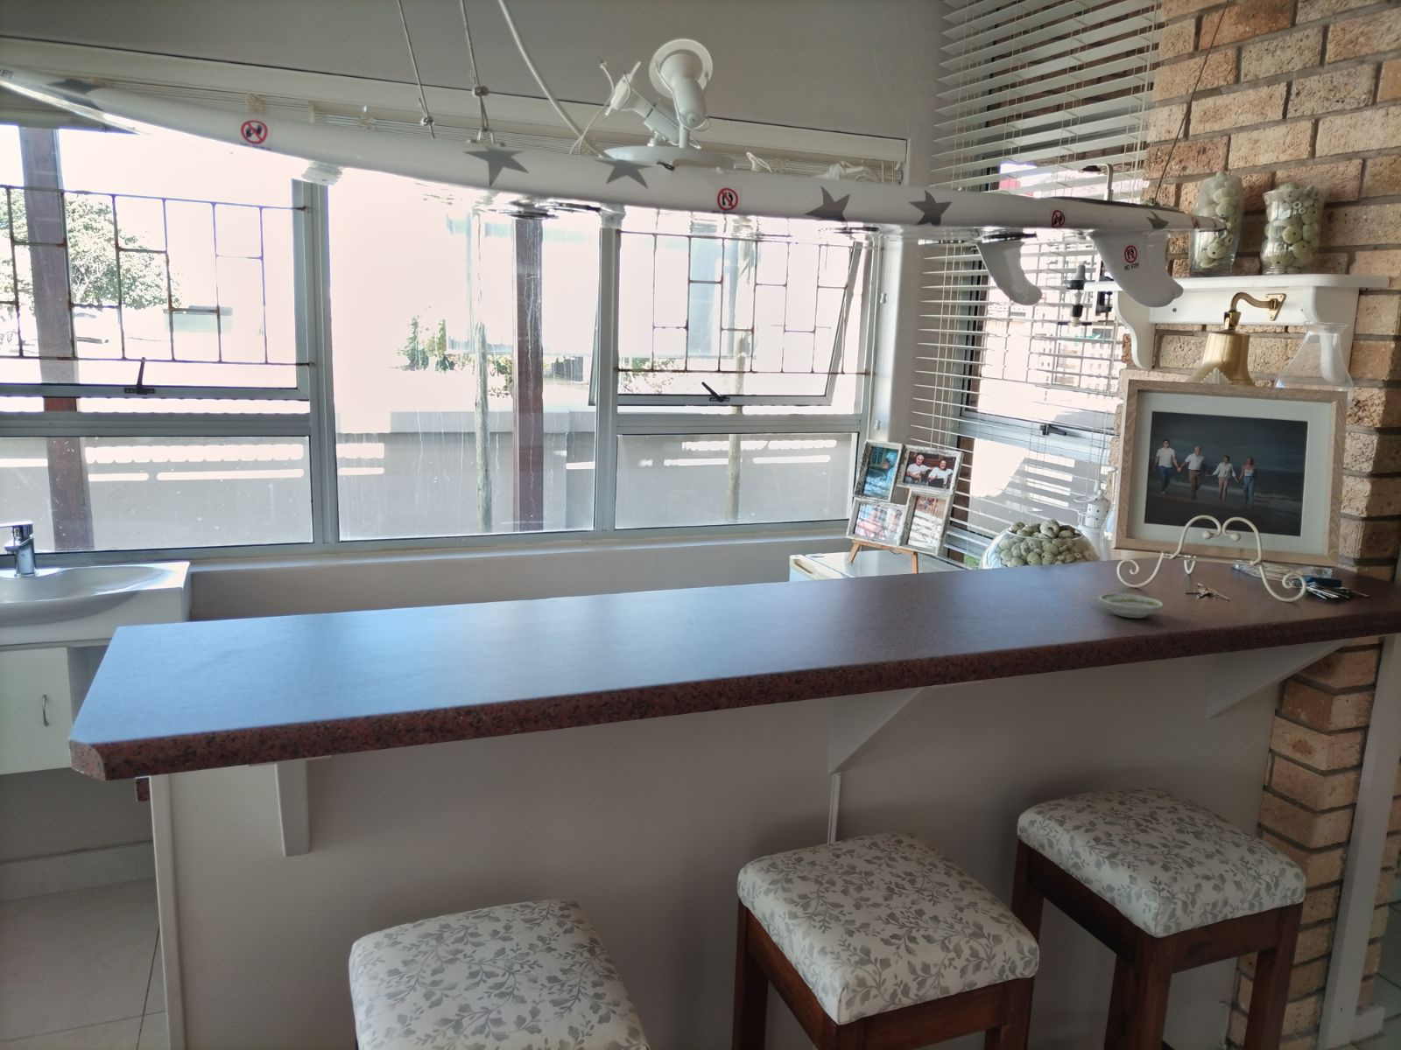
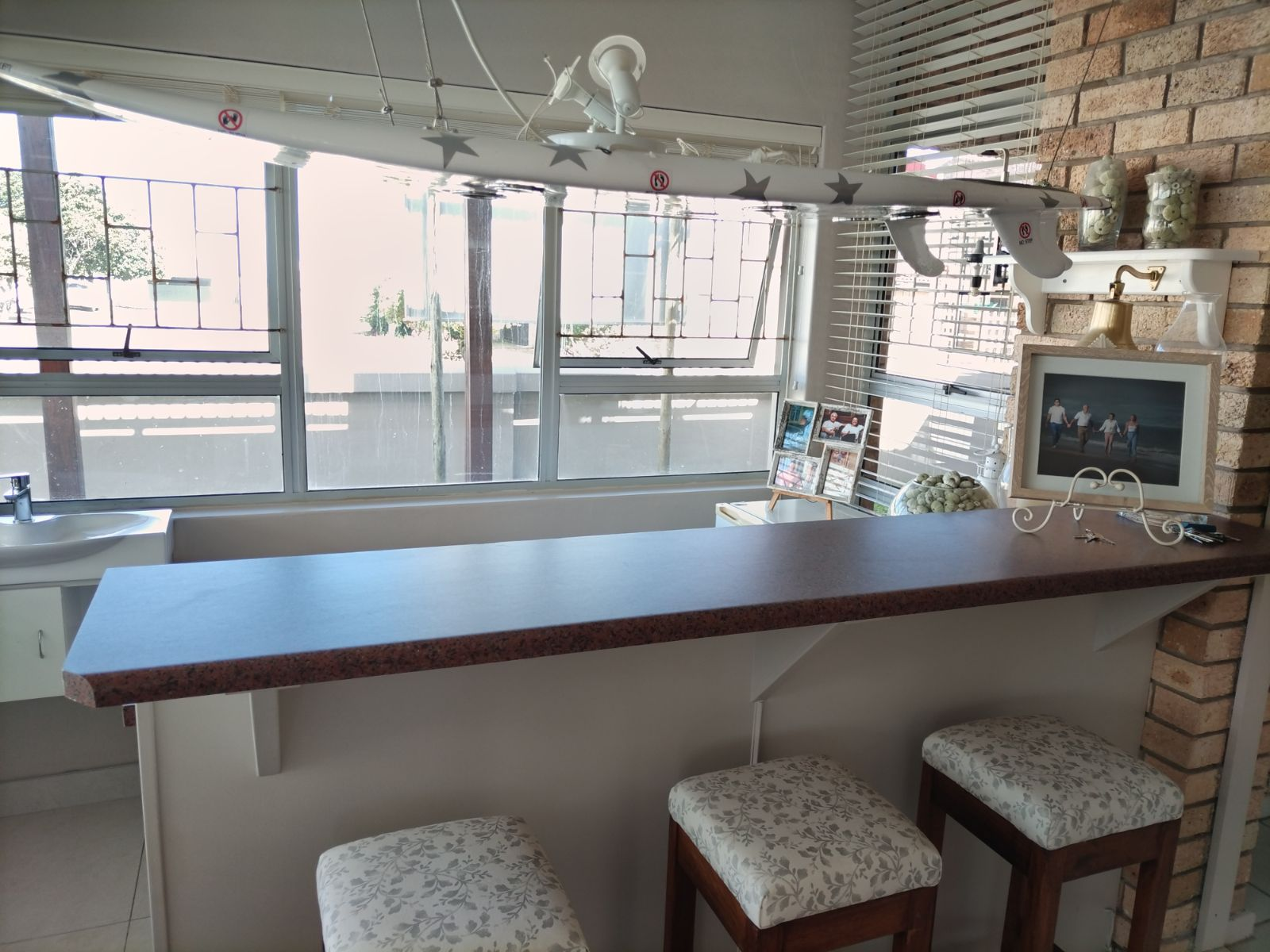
- saucer (1130, 607)
